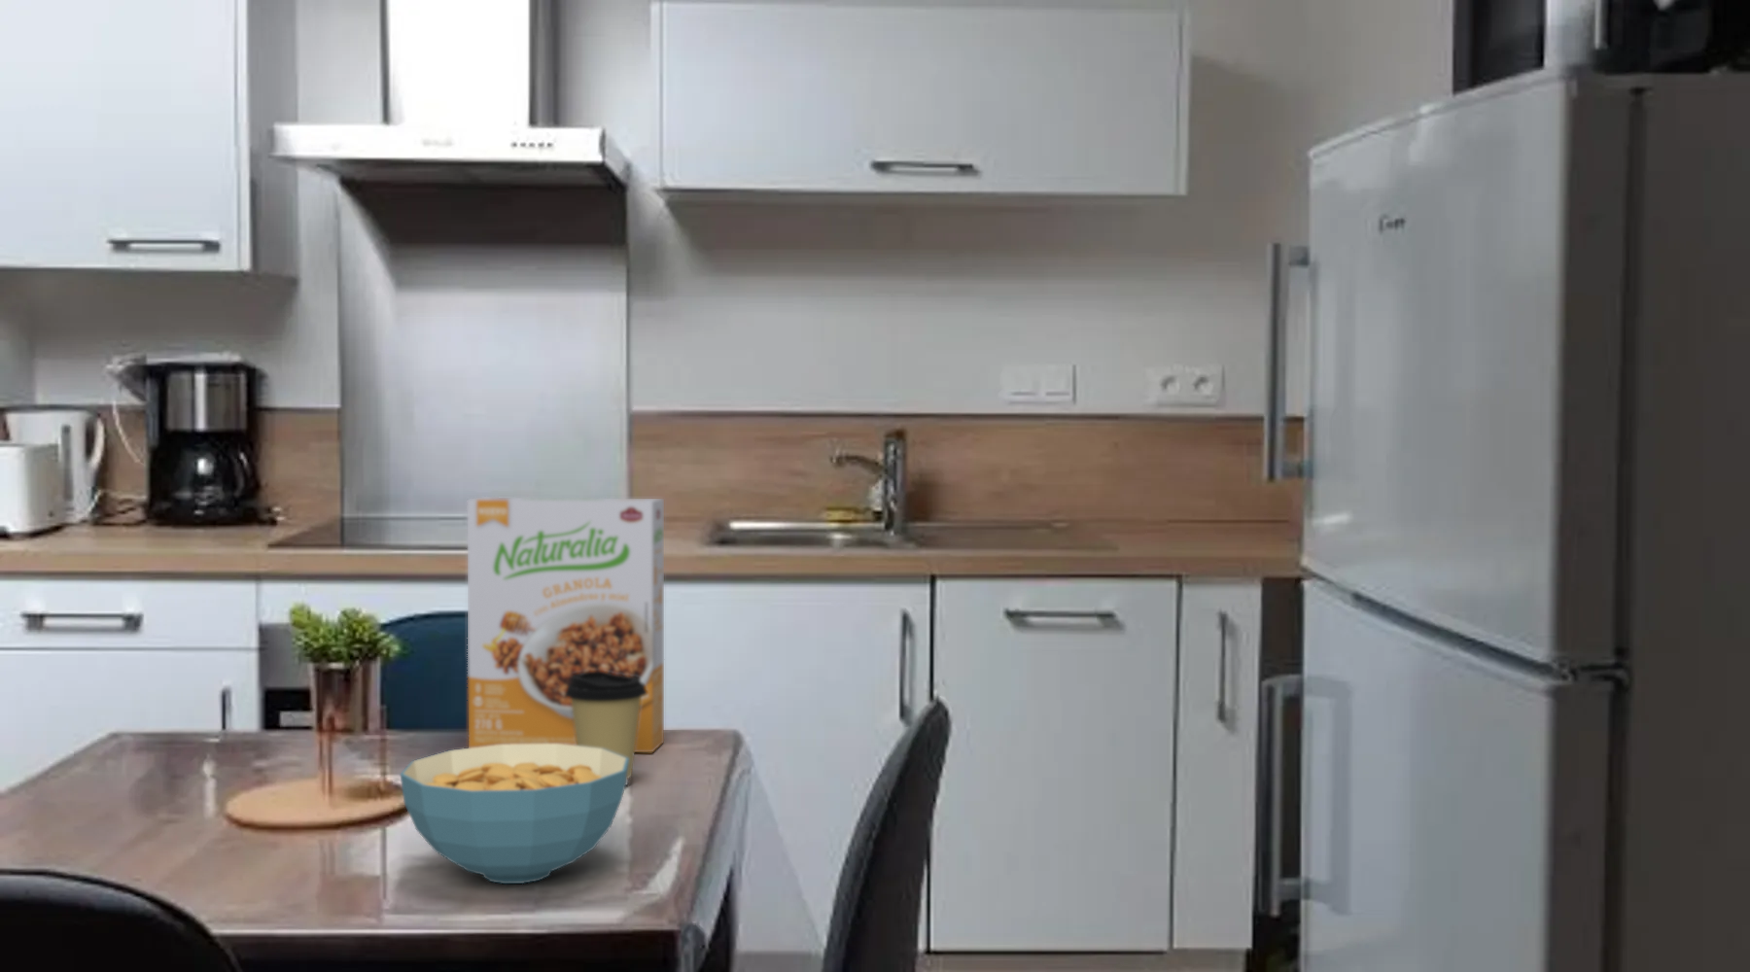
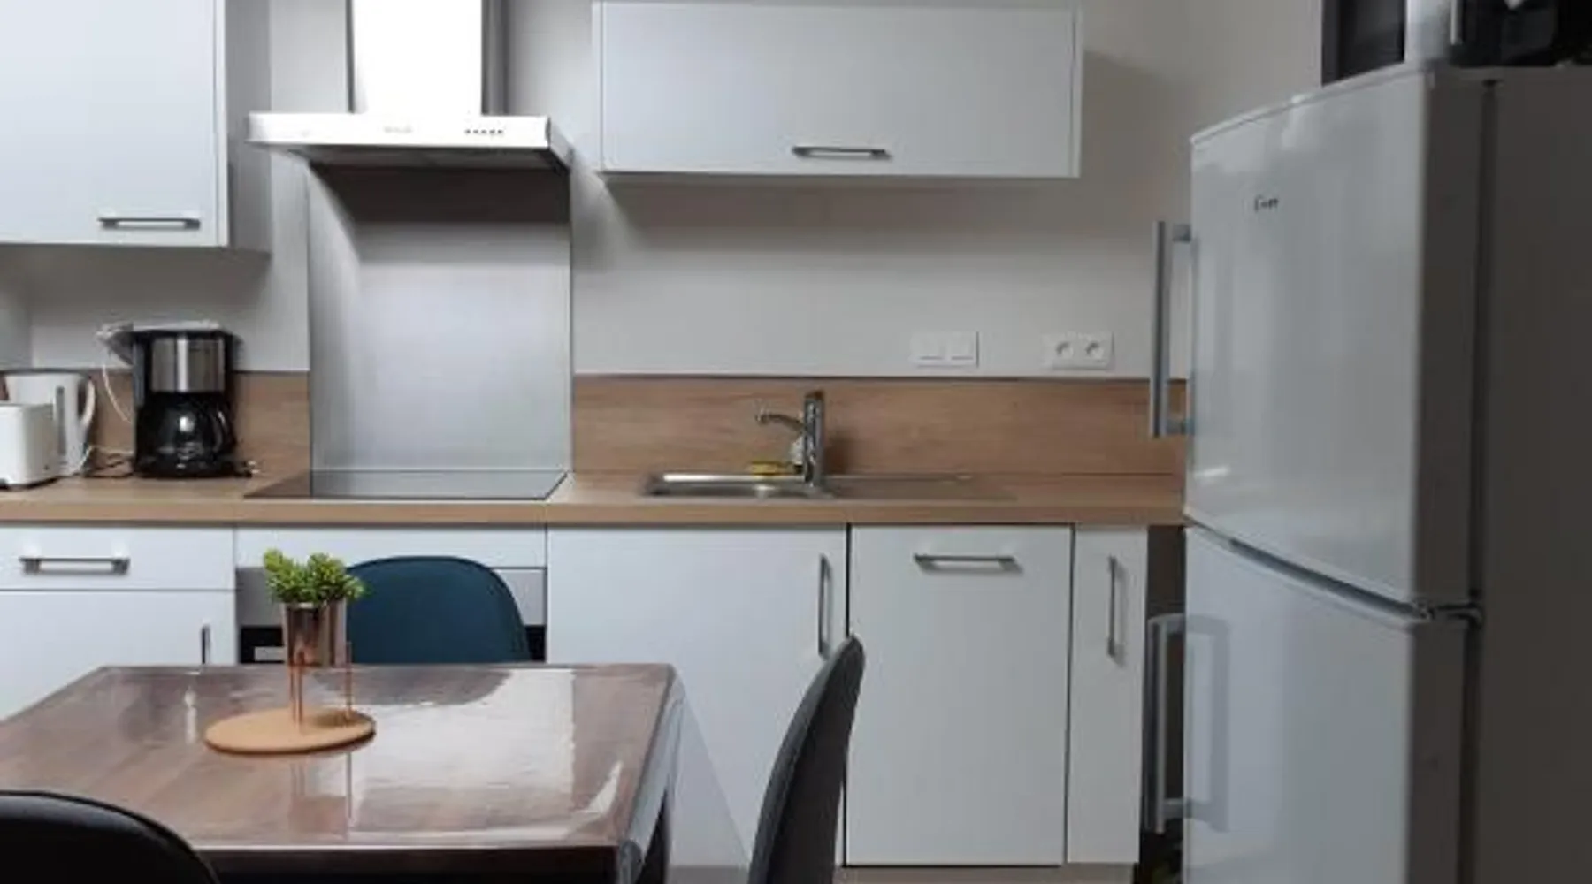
- cereal box (567, 622)
- cereal bowl (517, 820)
- coffee cup (606, 729)
